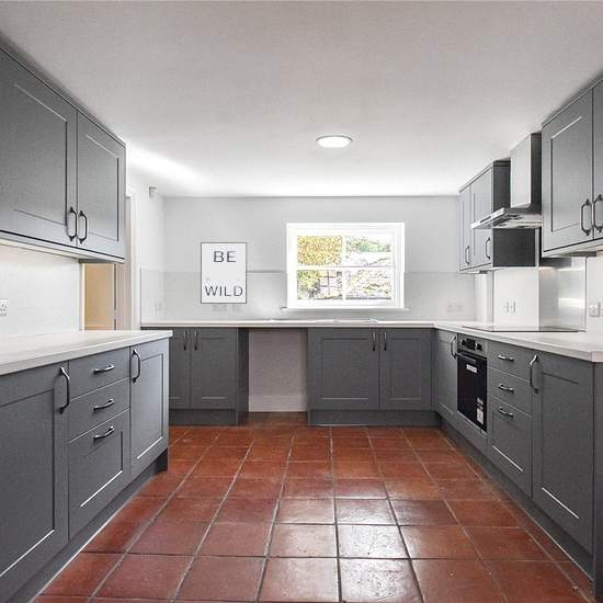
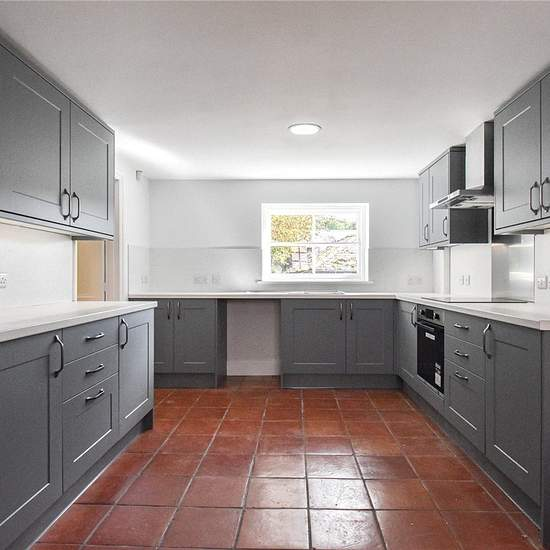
- wall art (224, 273)
